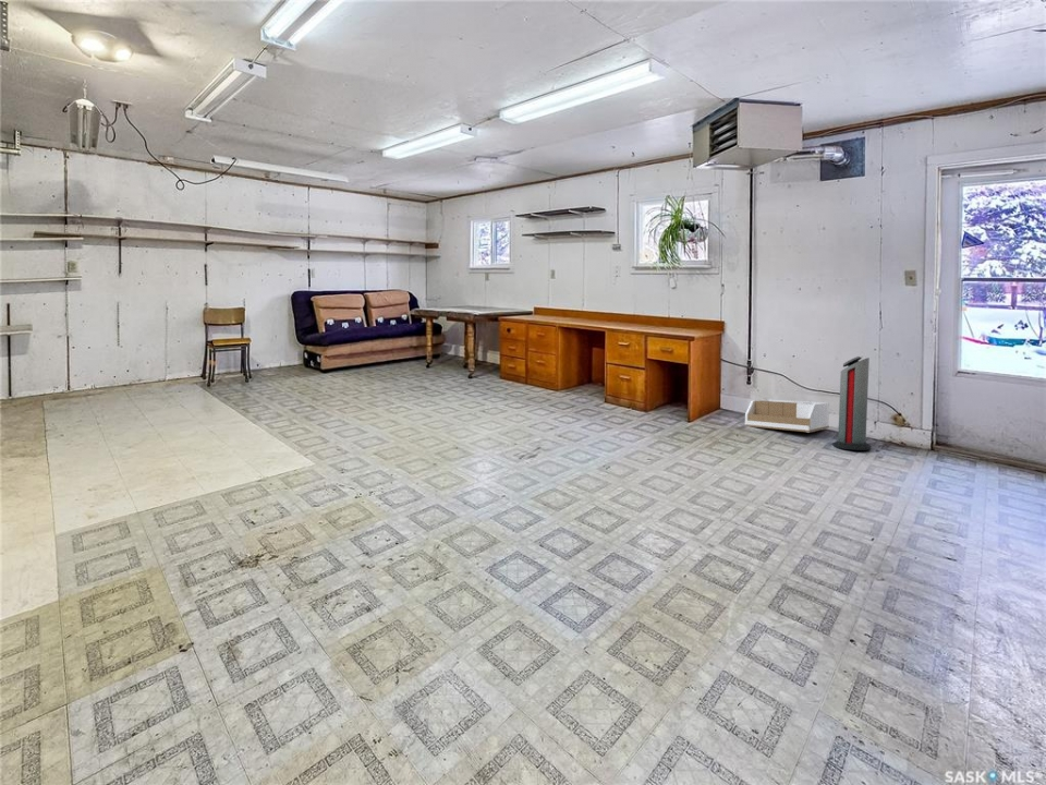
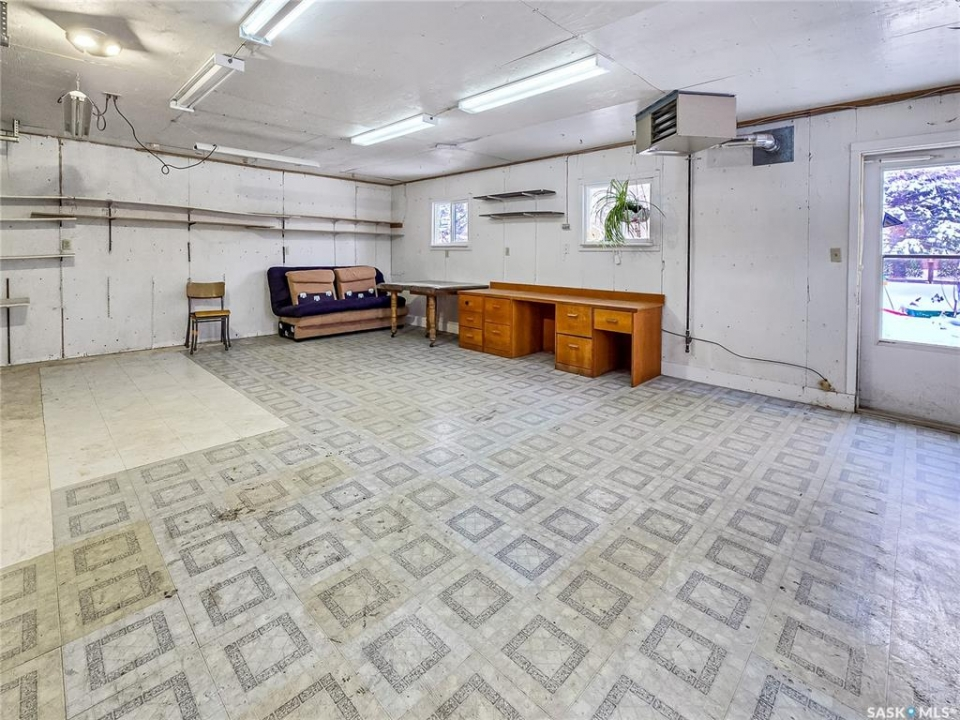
- air purifier (853, 401)
- storage bin (784, 413)
